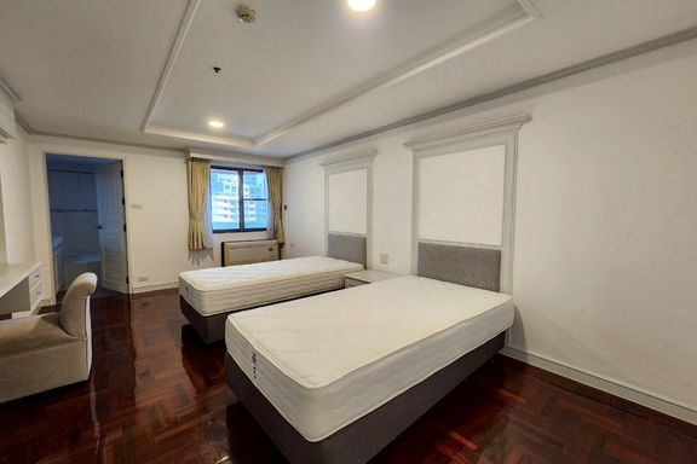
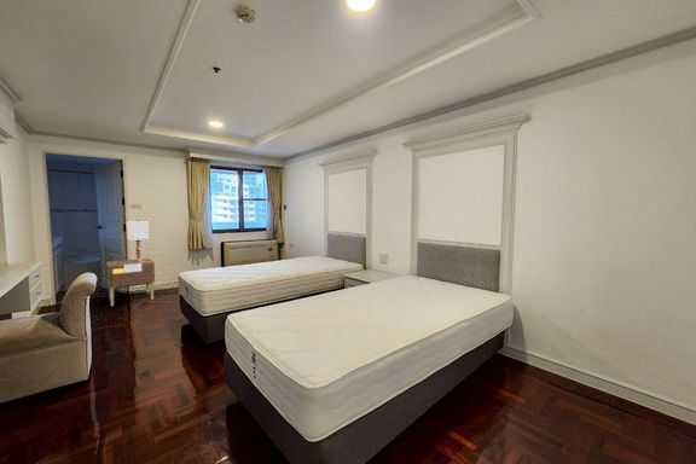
+ lamp (138, 240)
+ nightstand (130, 280)
